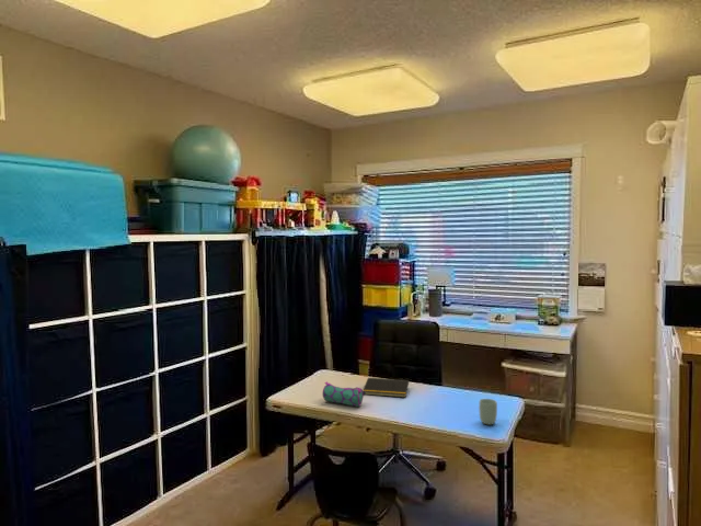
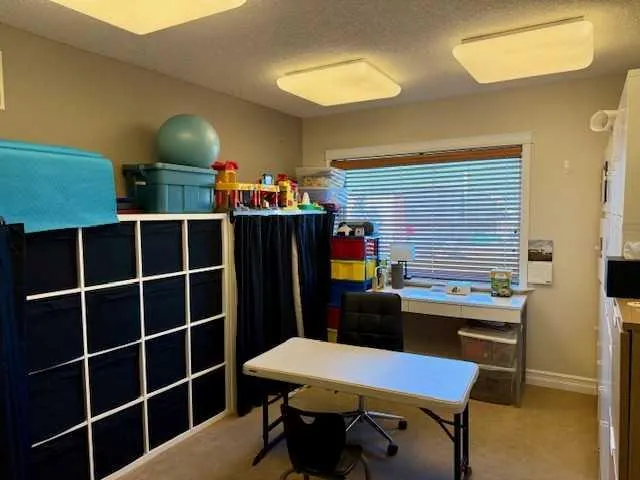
- cup (487, 412)
- pencil case (343, 393)
- notepad (386, 387)
